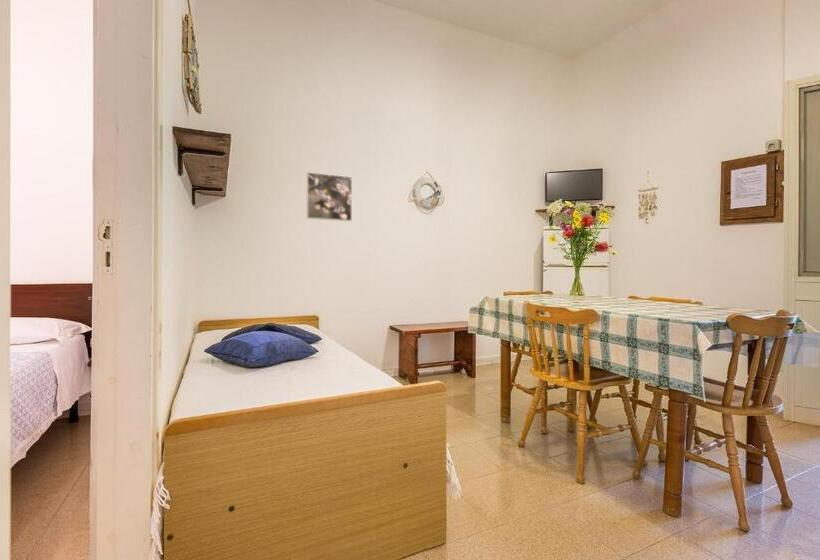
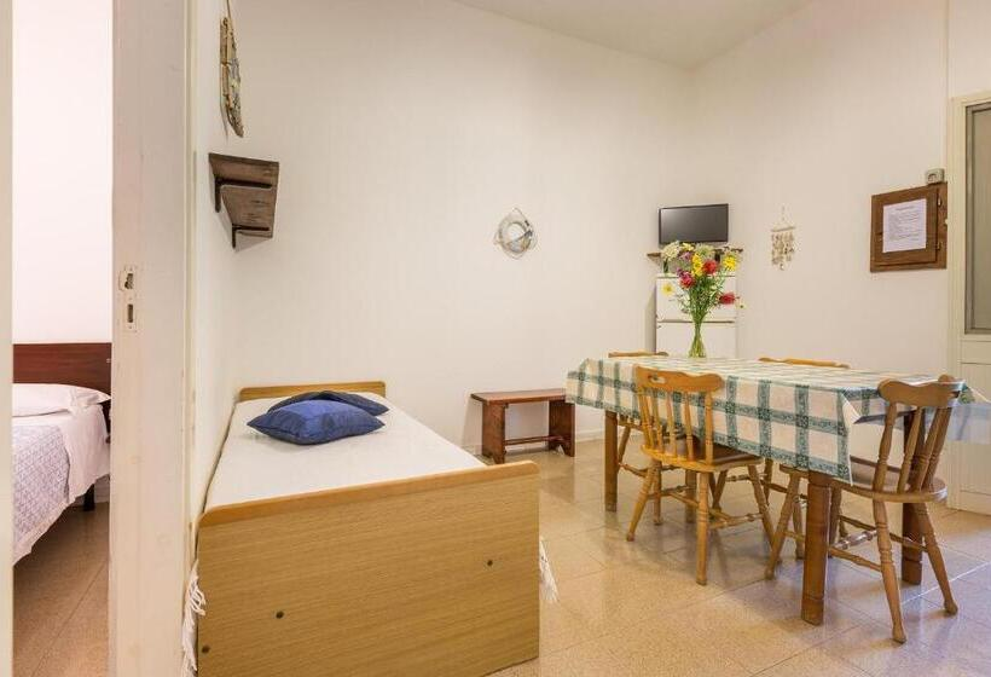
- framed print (329, 197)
